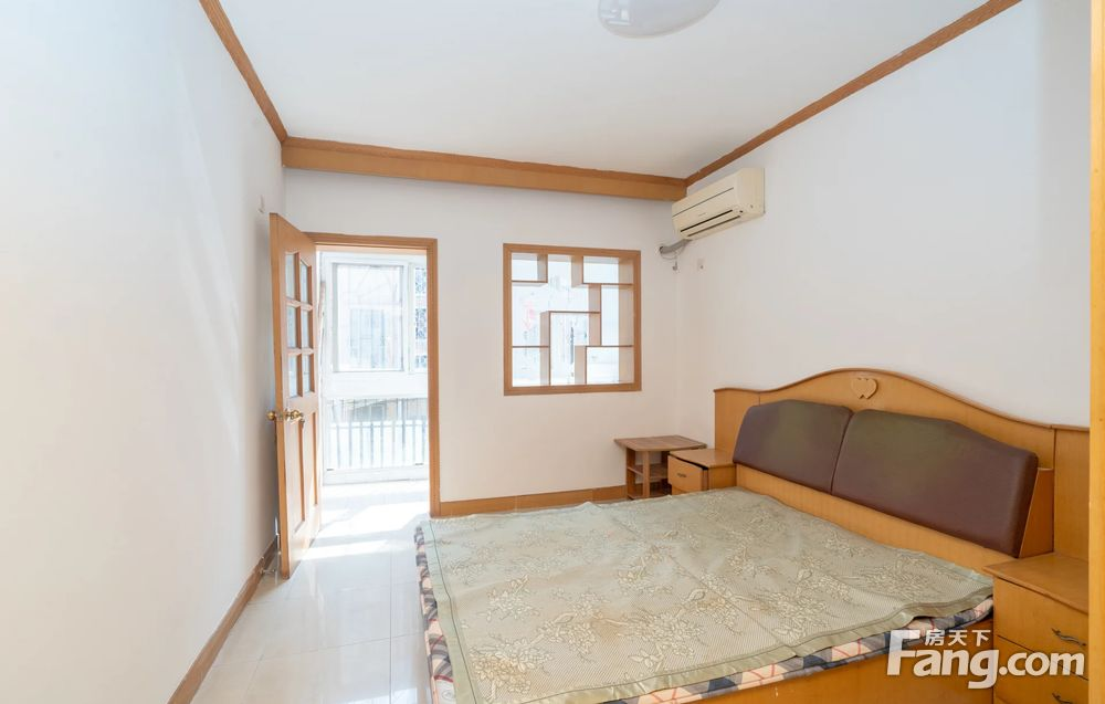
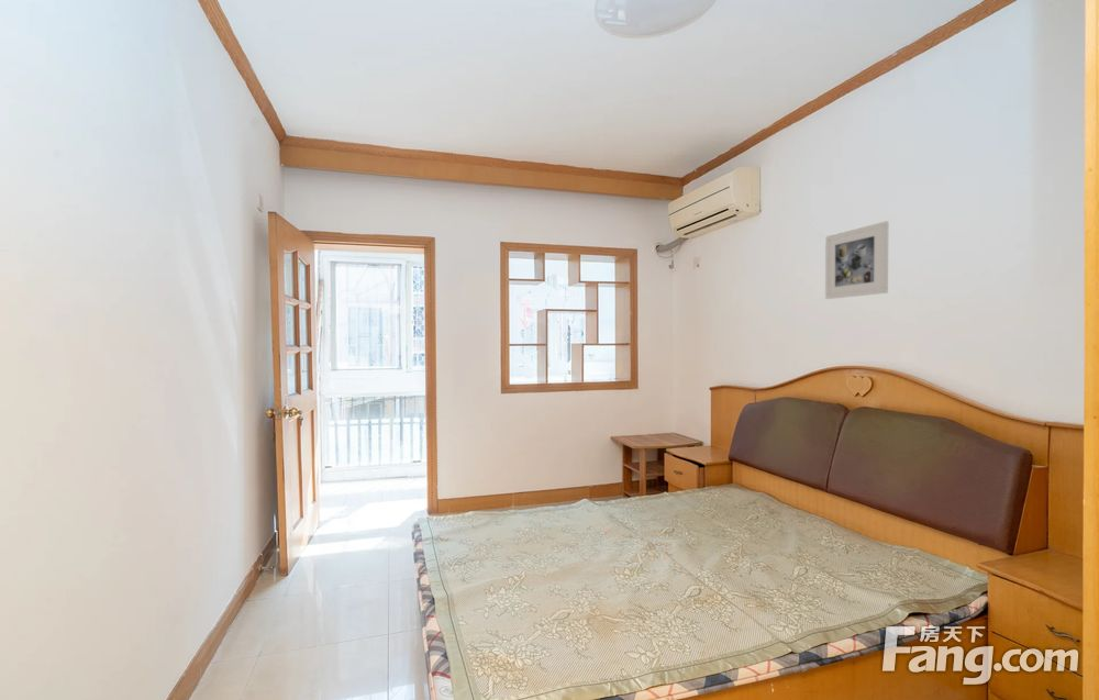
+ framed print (854, 263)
